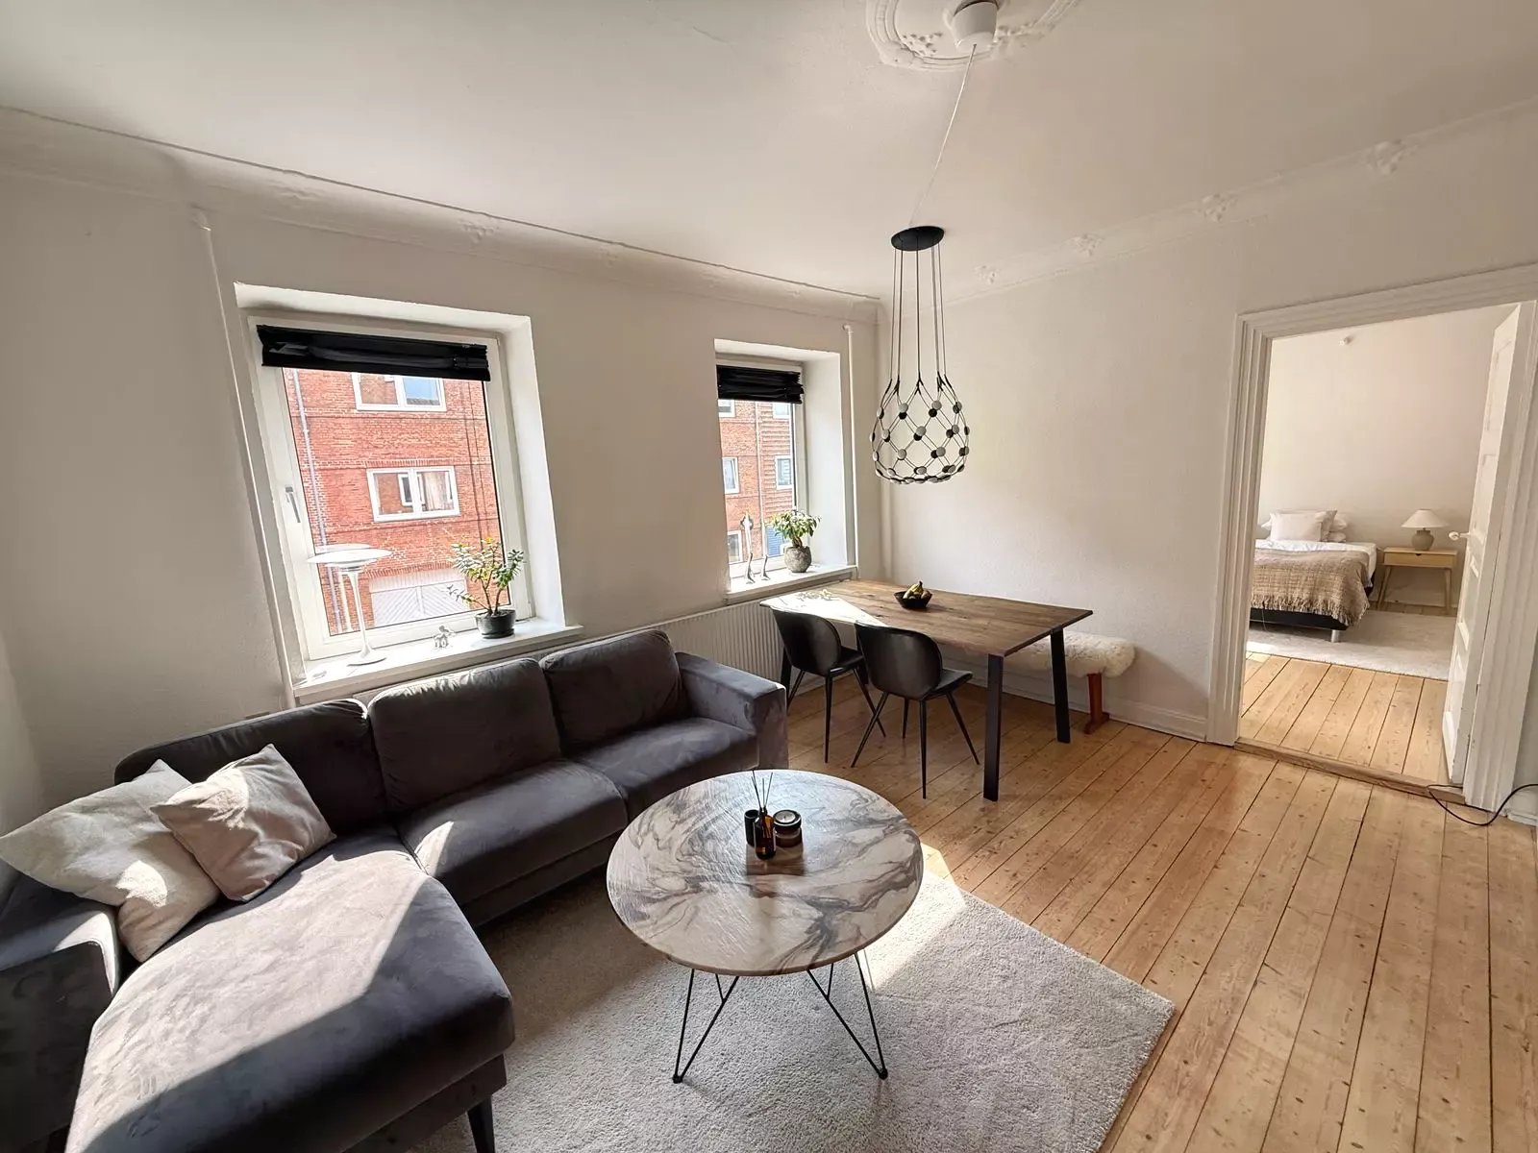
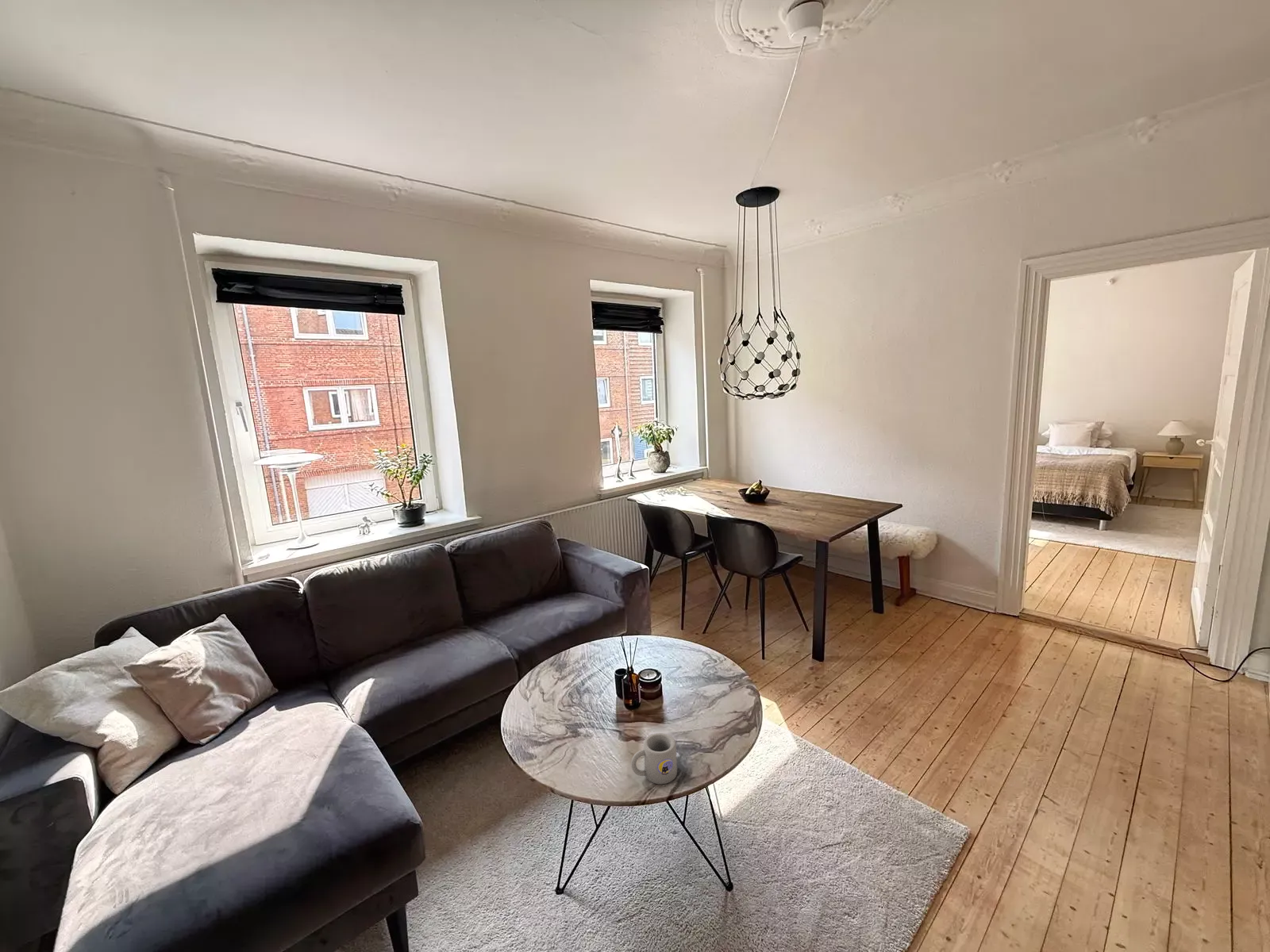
+ mug (653, 758)
